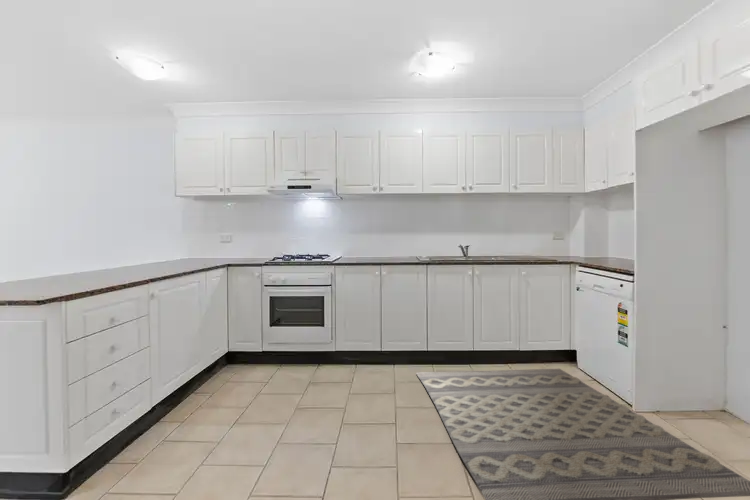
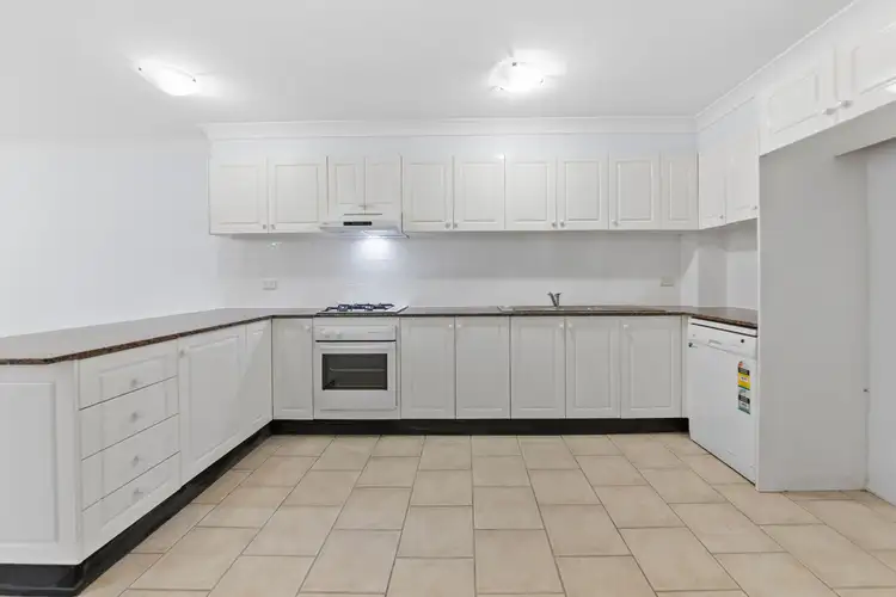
- rug (536, 413)
